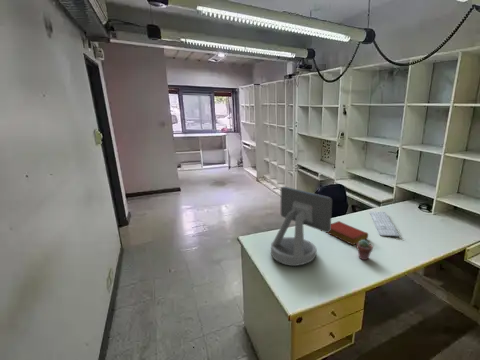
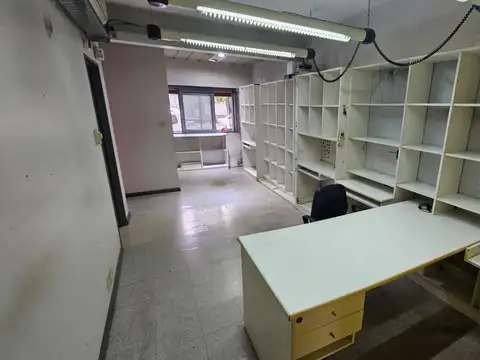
- potted succulent (364, 248)
- computer monitor (295, 226)
- keyboard (382, 222)
- book (345, 231)
